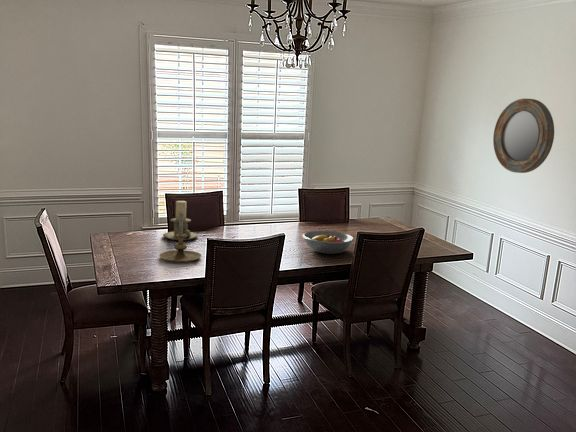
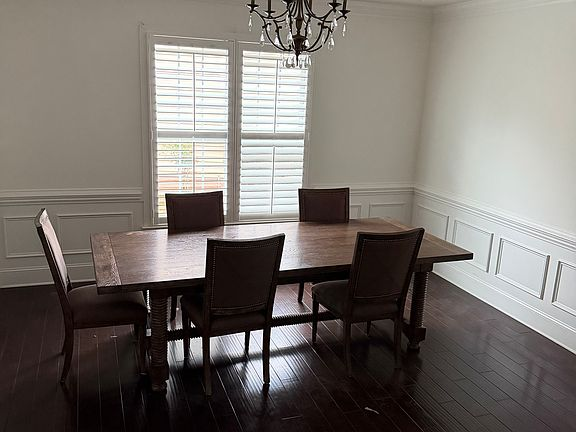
- home mirror (521, 136)
- candle holder (178, 219)
- candle holder (180, 235)
- fruit bowl (328, 241)
